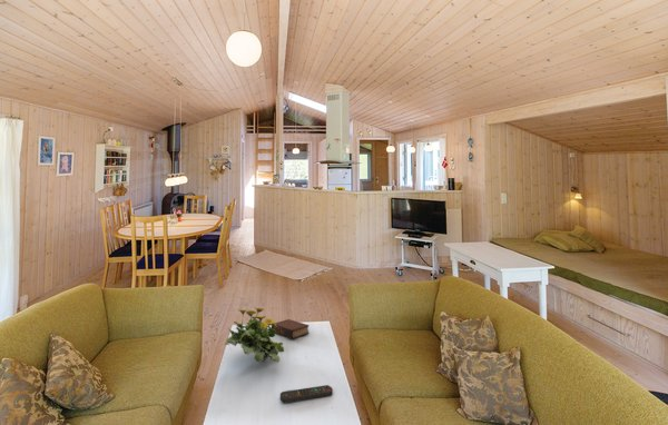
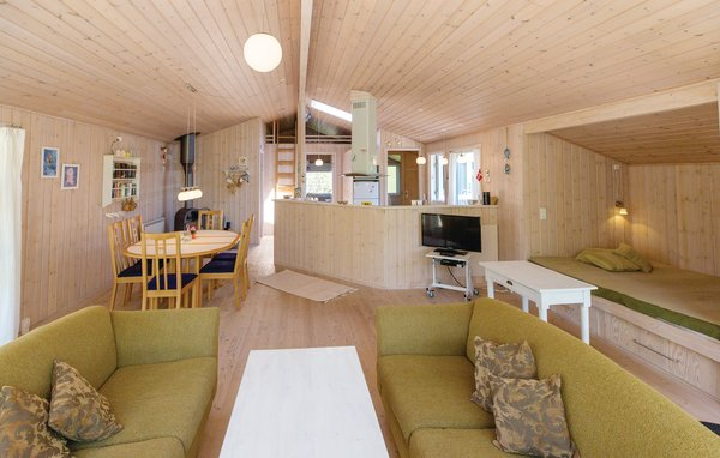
- flowering plant (252, 338)
- book (289, 328)
- remote control (306, 393)
